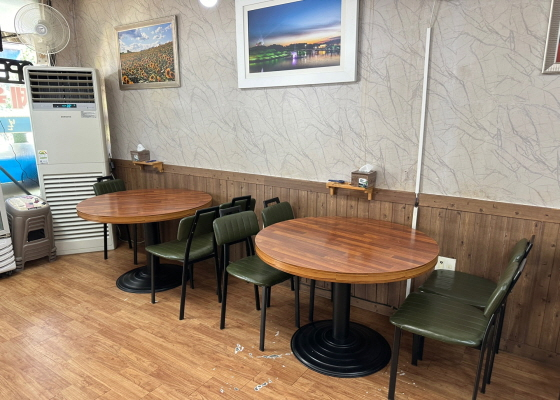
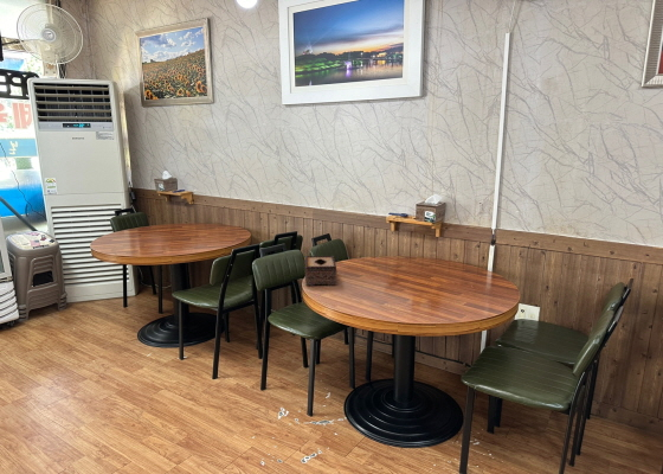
+ tissue box (320, 269)
